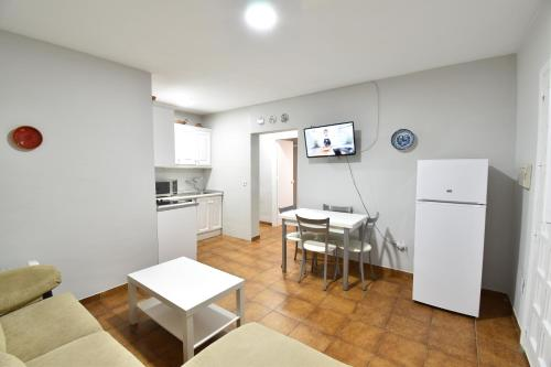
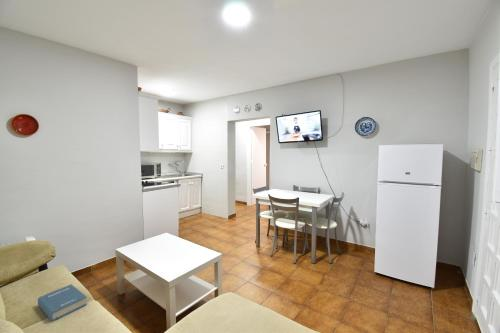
+ hardback book (62, 301)
